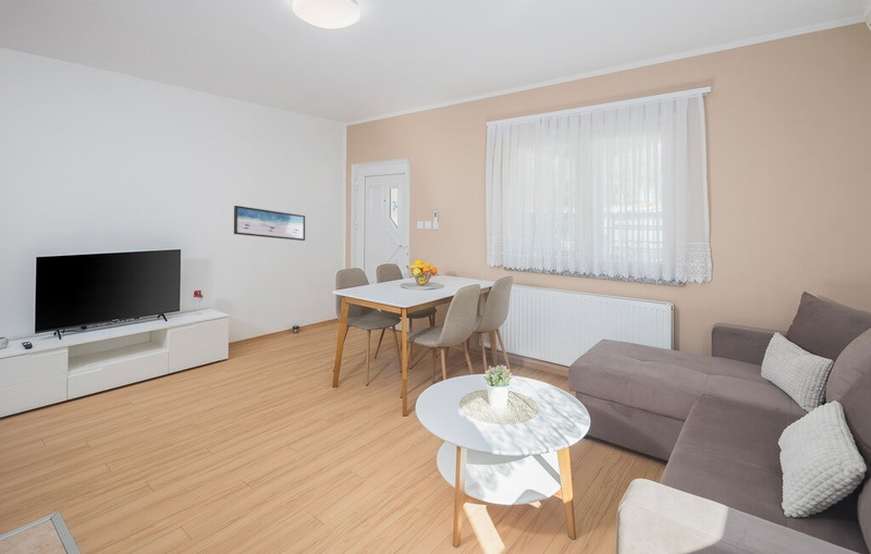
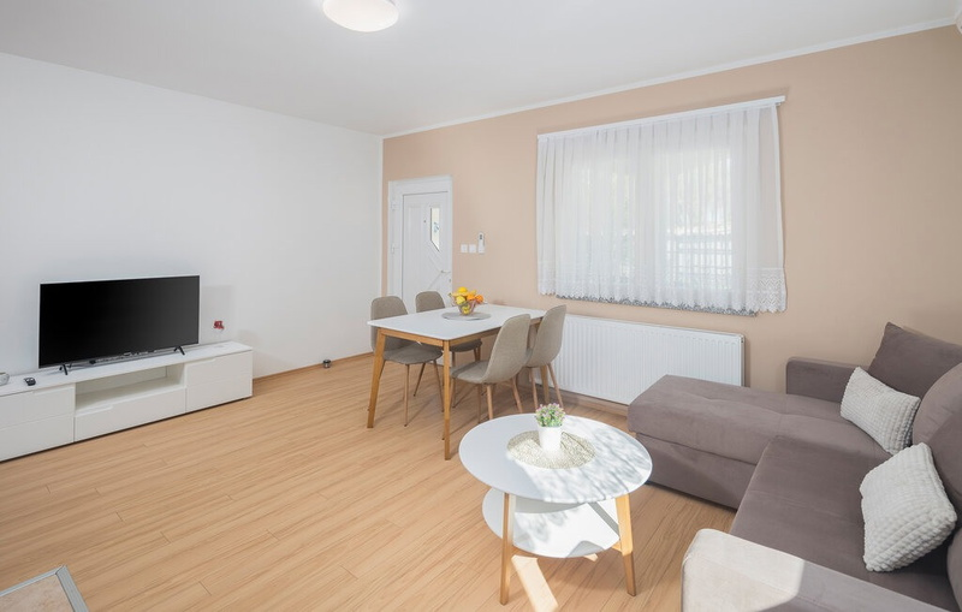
- wall art (271, 224)
